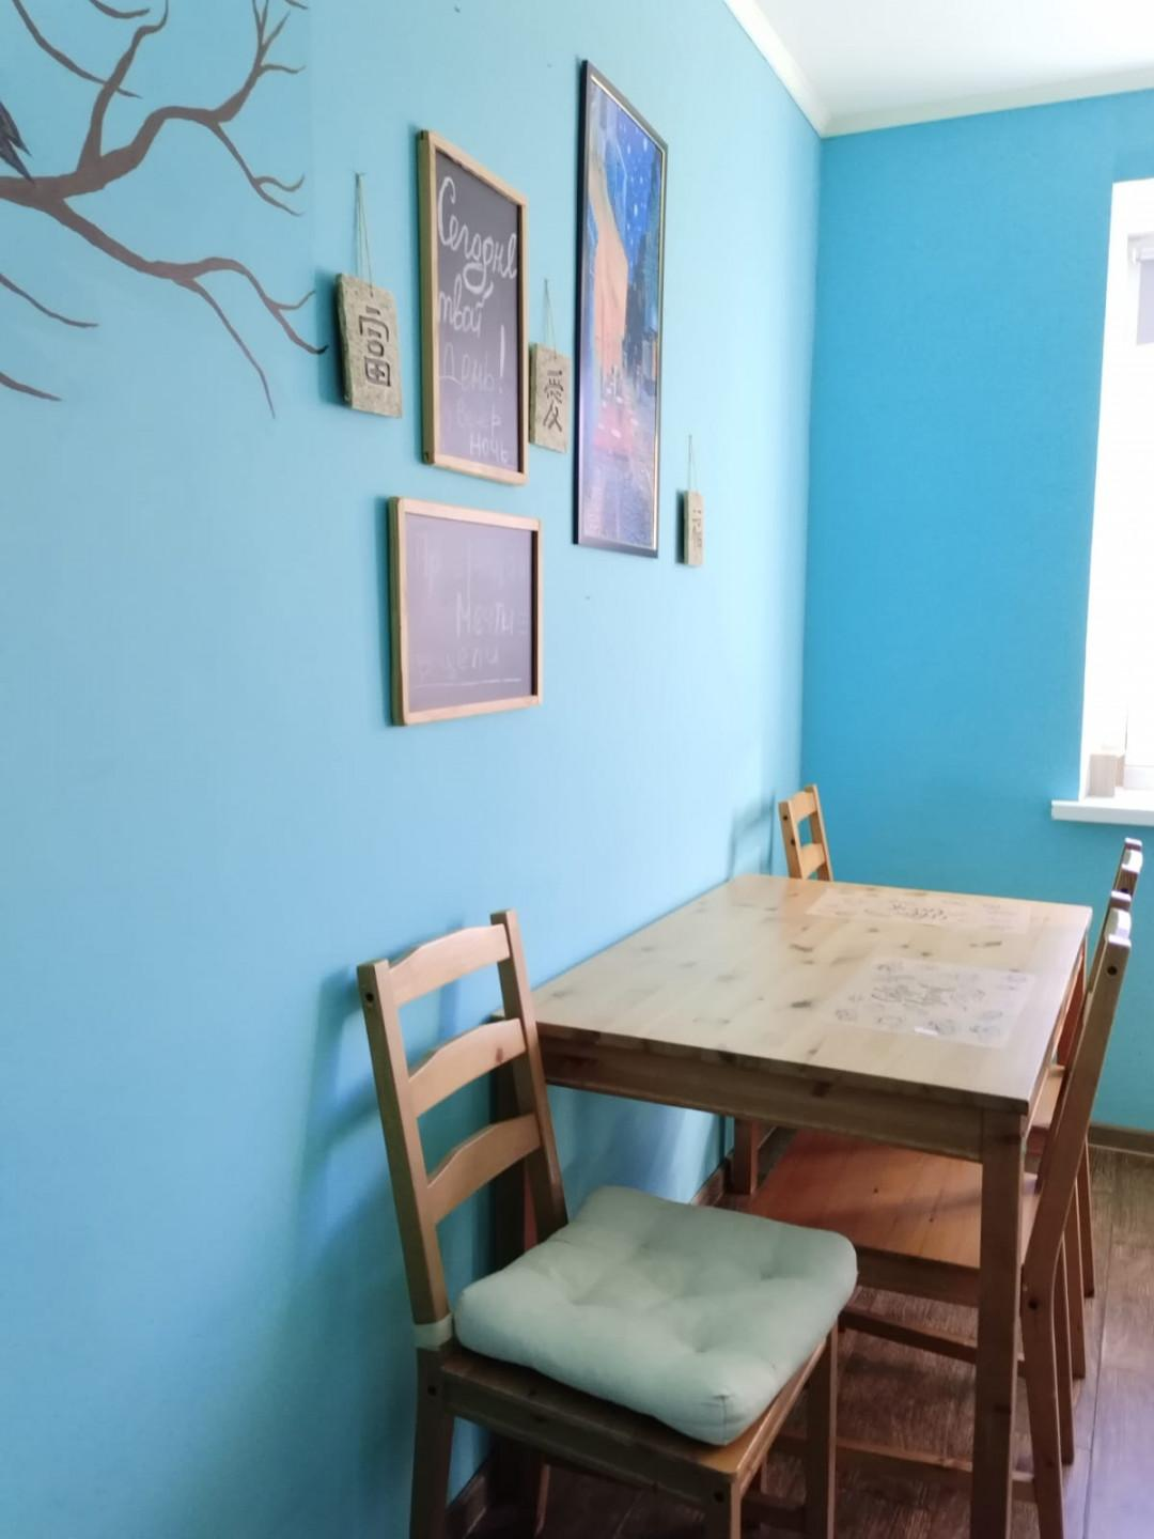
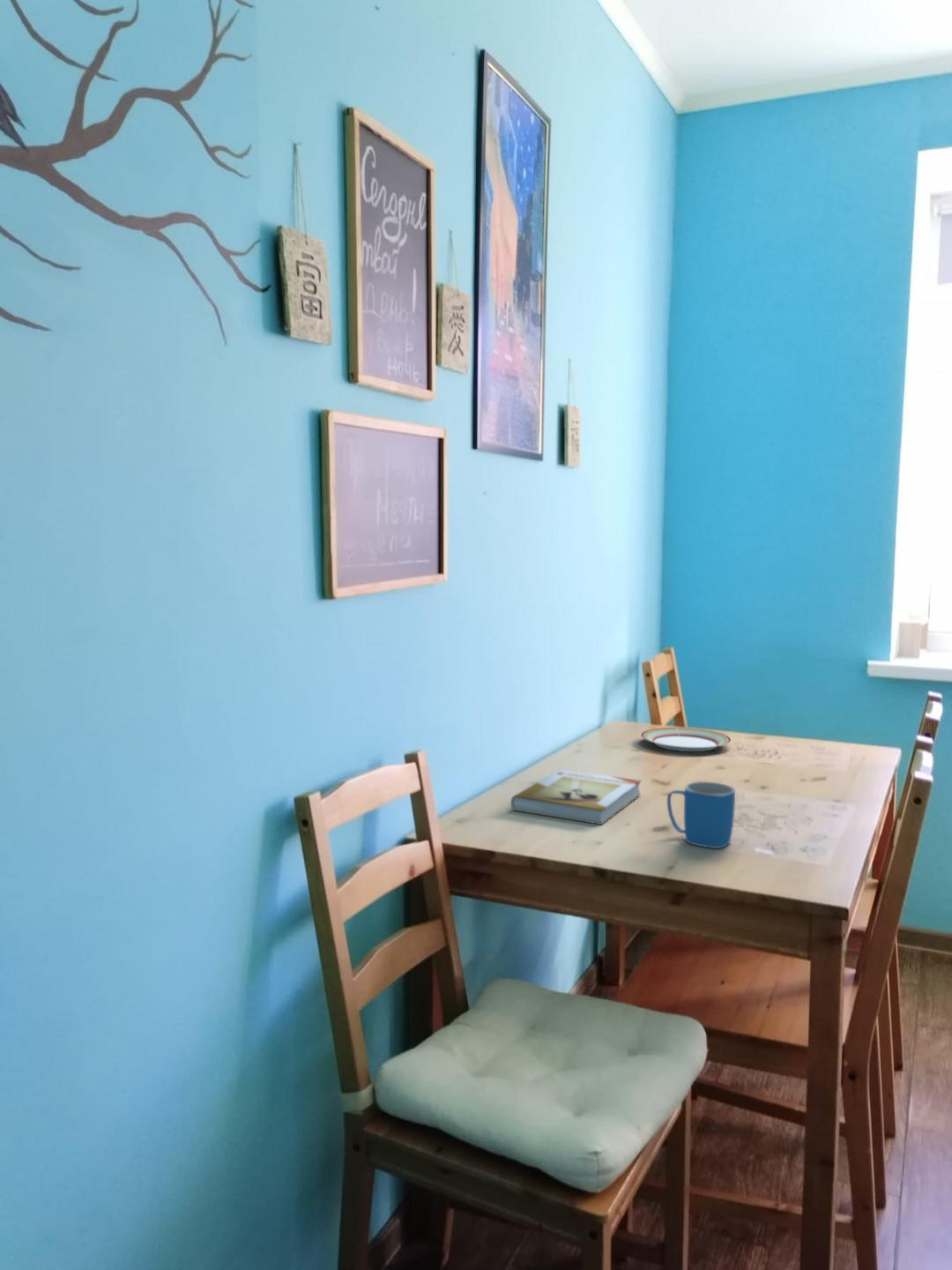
+ plate (685, 740)
+ book (577, 795)
+ mug (699, 812)
